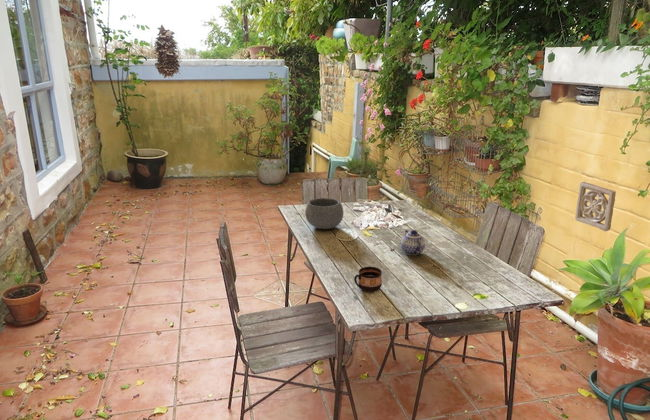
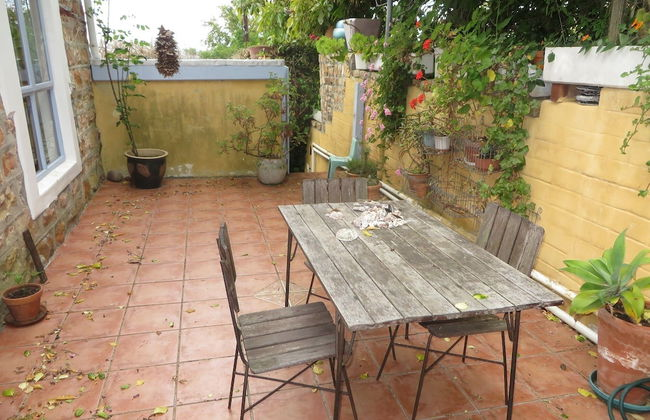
- cup (368, 279)
- wall ornament (594, 205)
- bowl (324, 214)
- teapot (413, 241)
